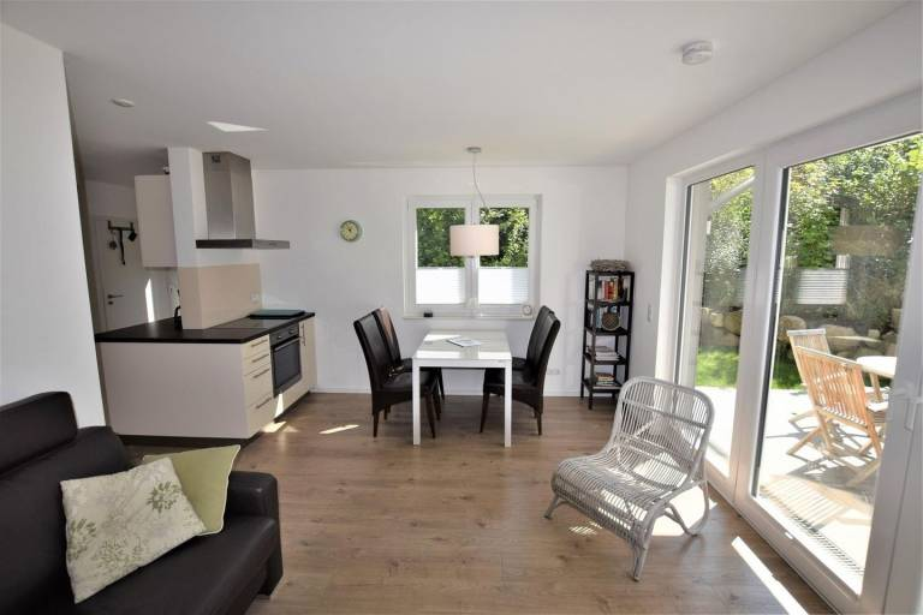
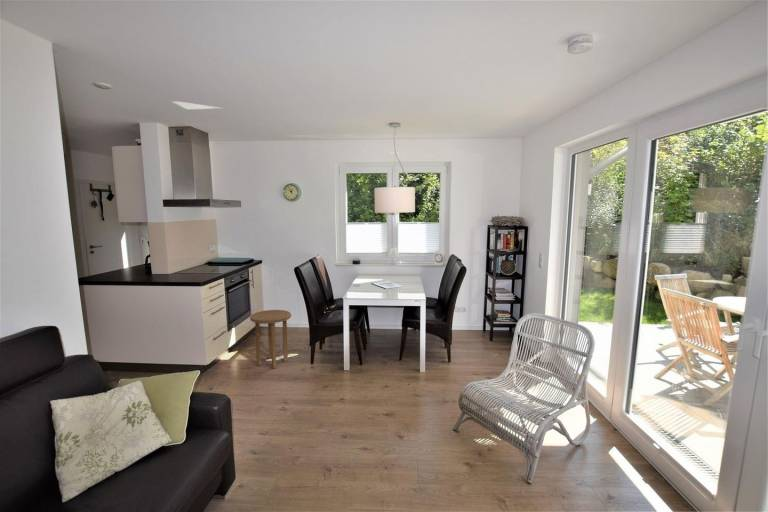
+ side table (271, 338)
